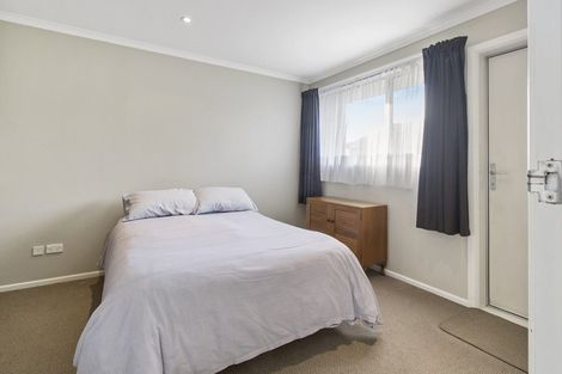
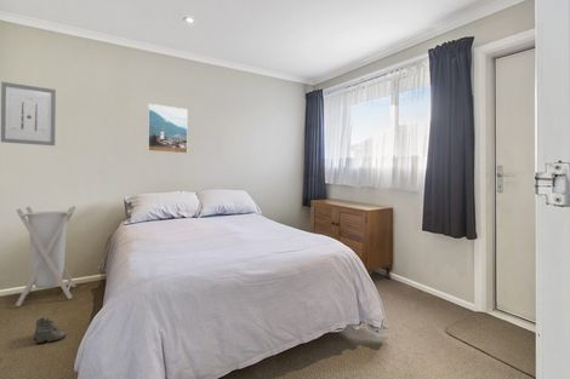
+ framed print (167, 130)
+ laundry hamper (49, 251)
+ boots (49, 328)
+ wall art (29, 114)
